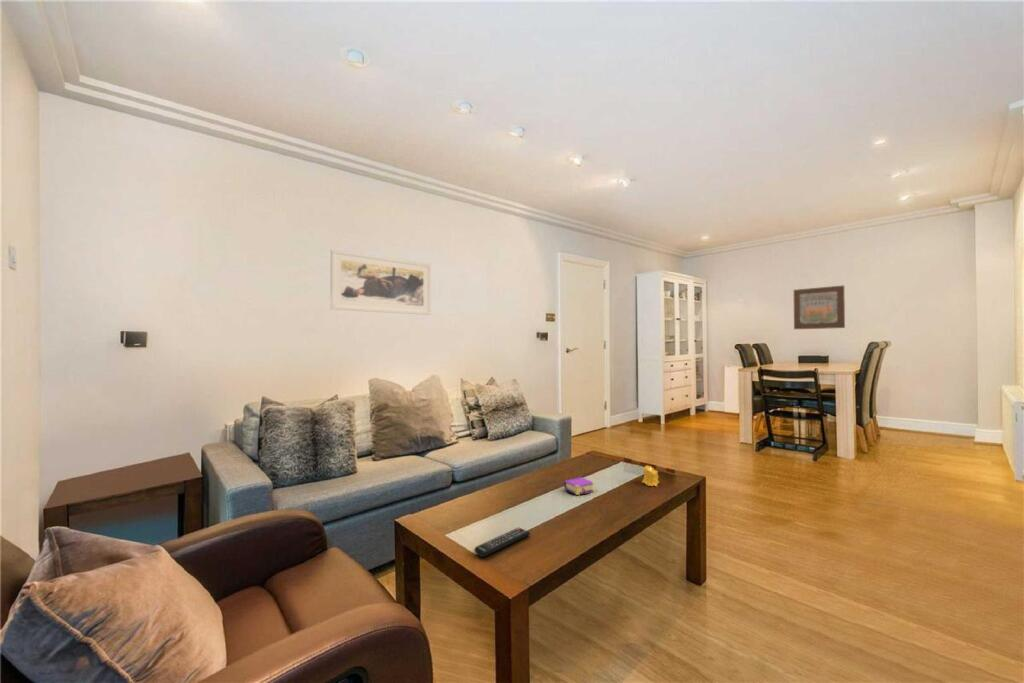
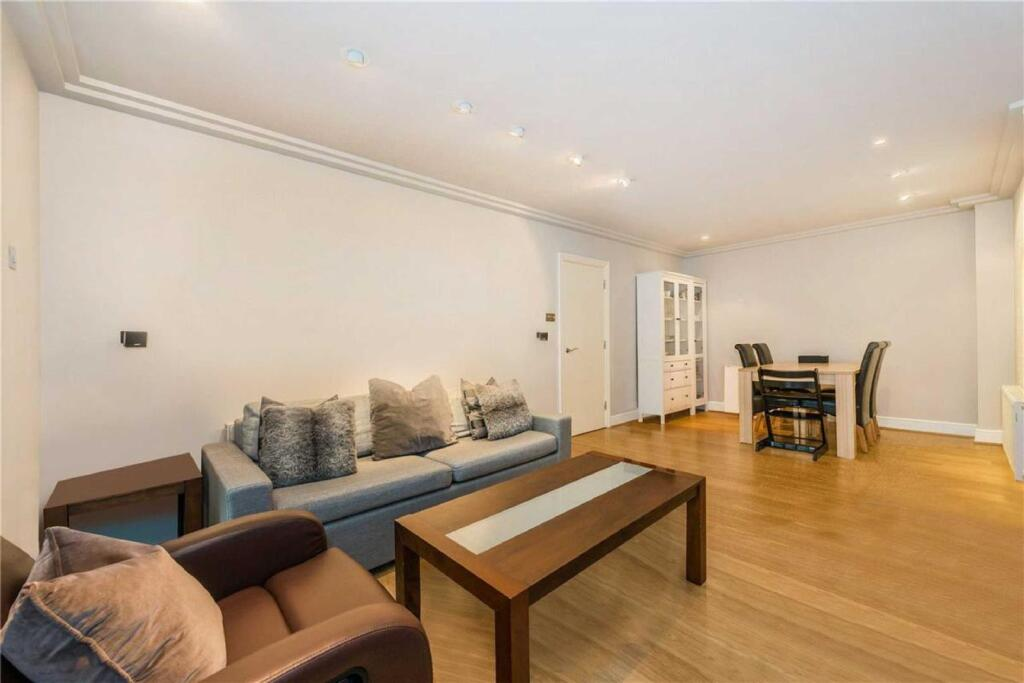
- remote control (503, 541)
- candle (651, 474)
- wall art (818, 308)
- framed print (384, 284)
- book (579, 485)
